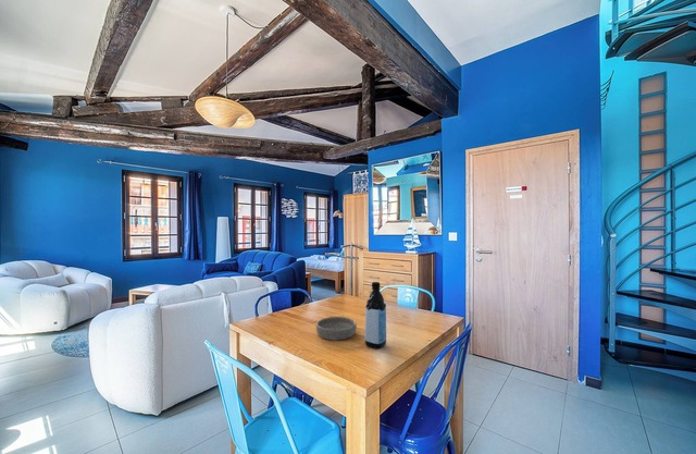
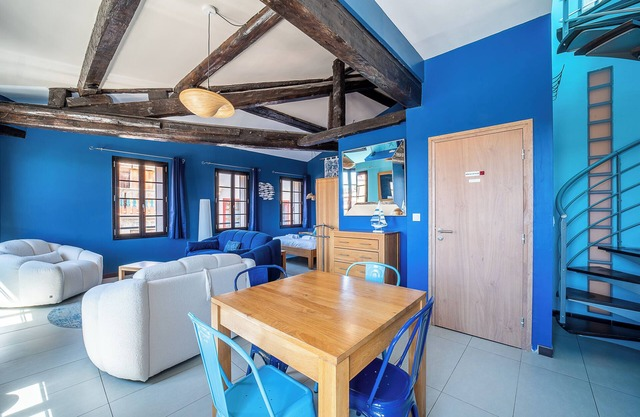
- bowl (336, 328)
- water bottle (375, 314)
